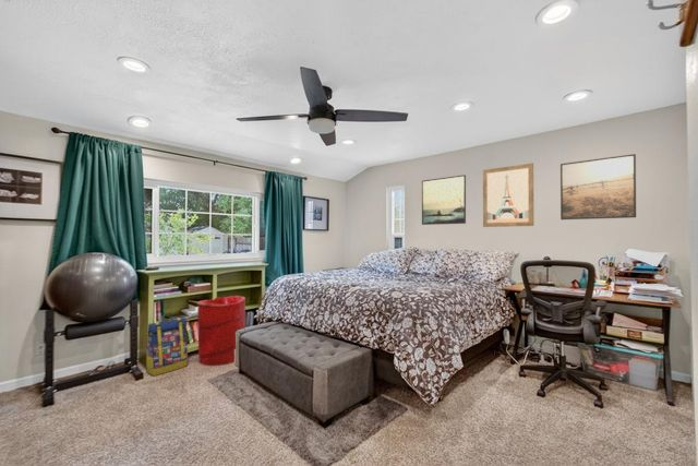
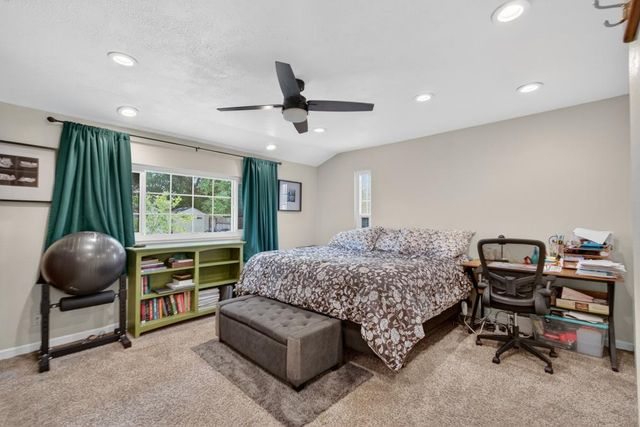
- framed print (442, 201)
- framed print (595, 189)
- laundry hamper (221, 327)
- backpack (167, 344)
- wall art (506, 196)
